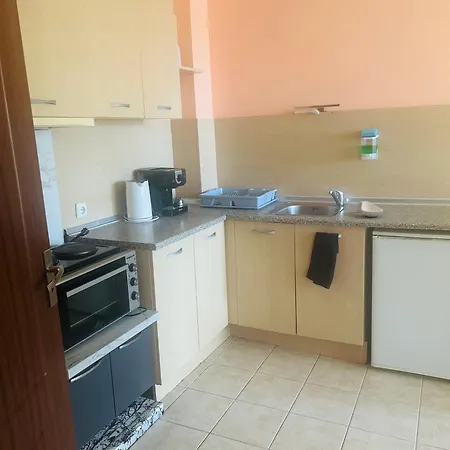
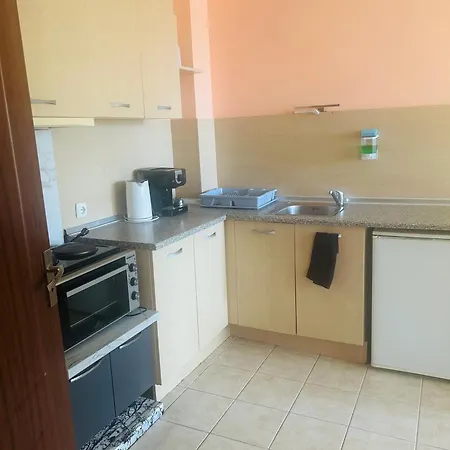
- spoon rest (367, 208)
